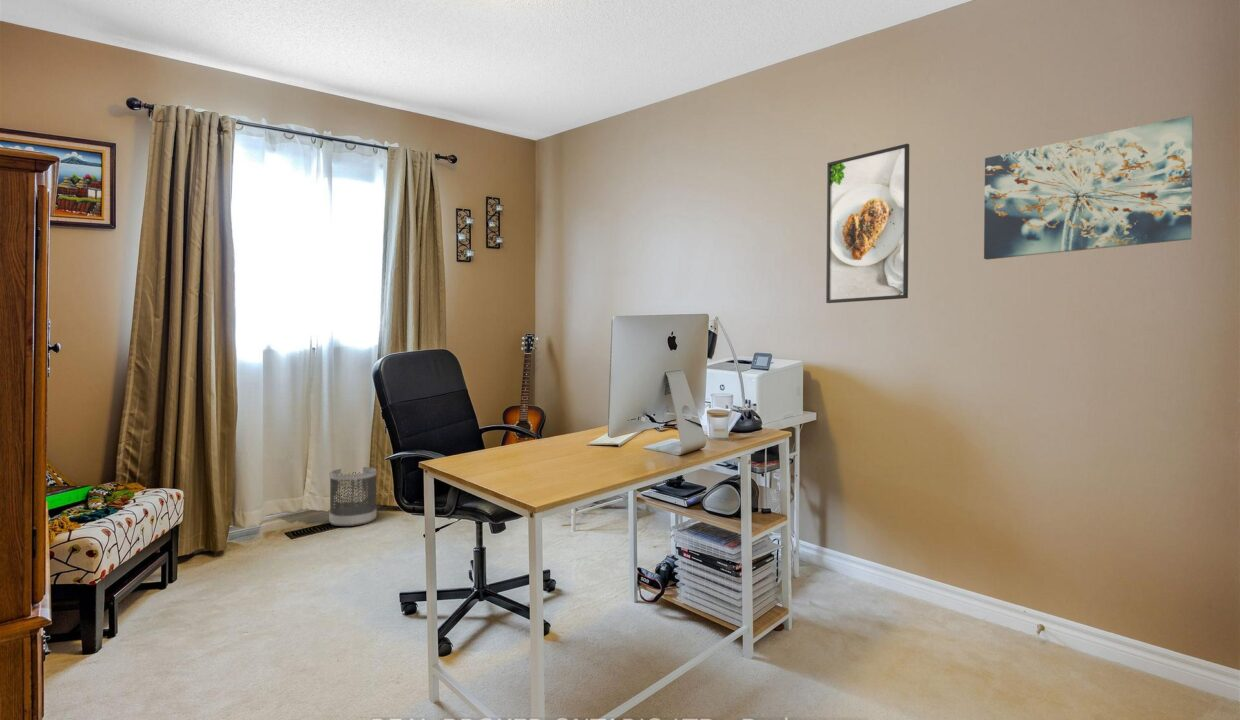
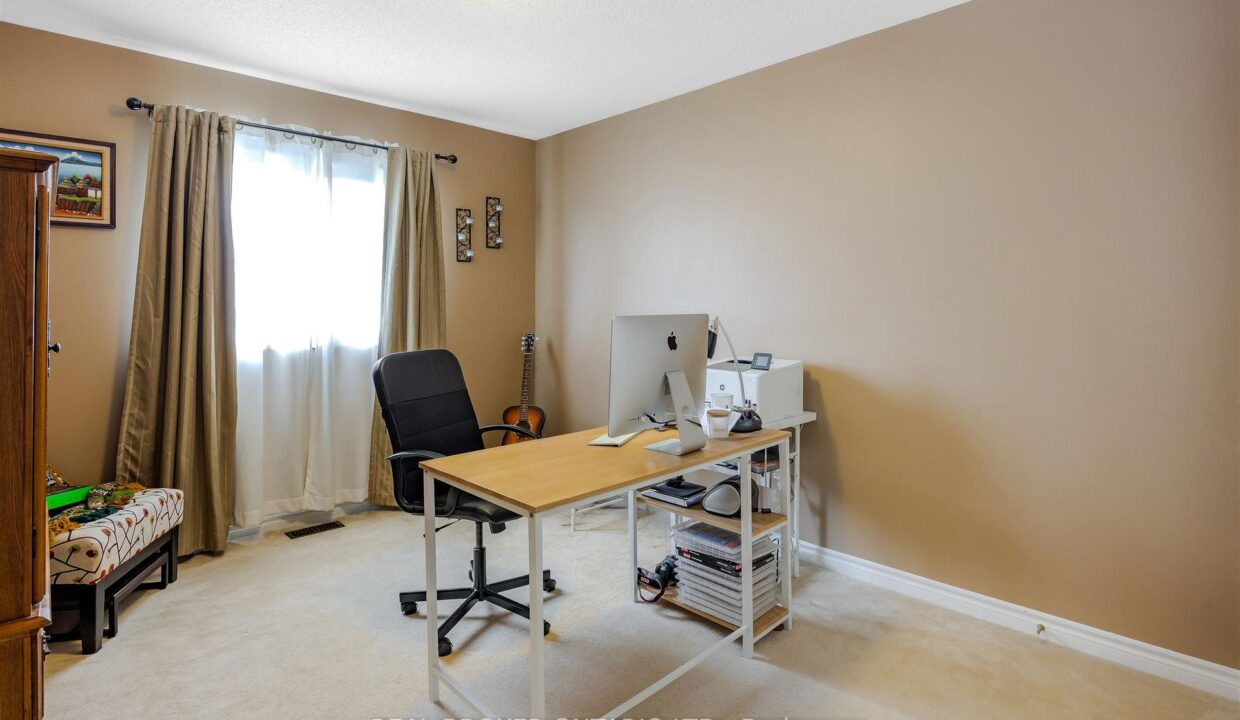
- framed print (865, 227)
- wastebasket (353, 495)
- wall art (1078, 195)
